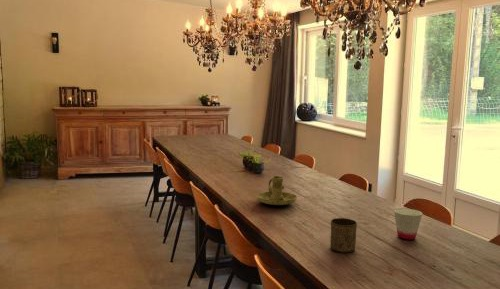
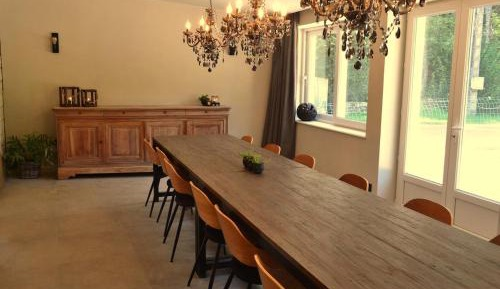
- cup (407, 224)
- cup (343, 235)
- candle holder (275, 189)
